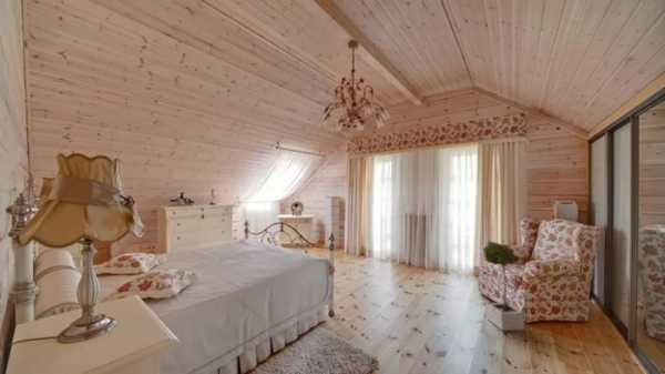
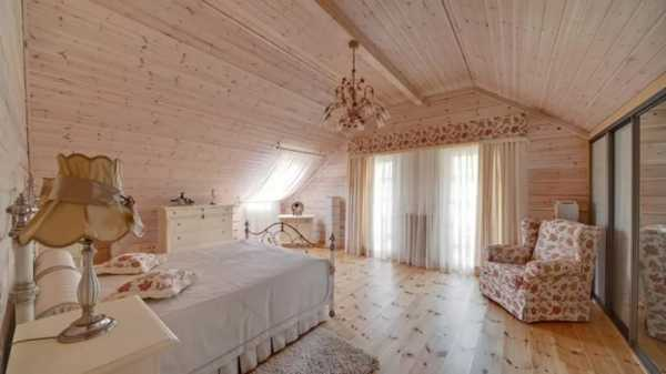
- potted tree (504, 282)
